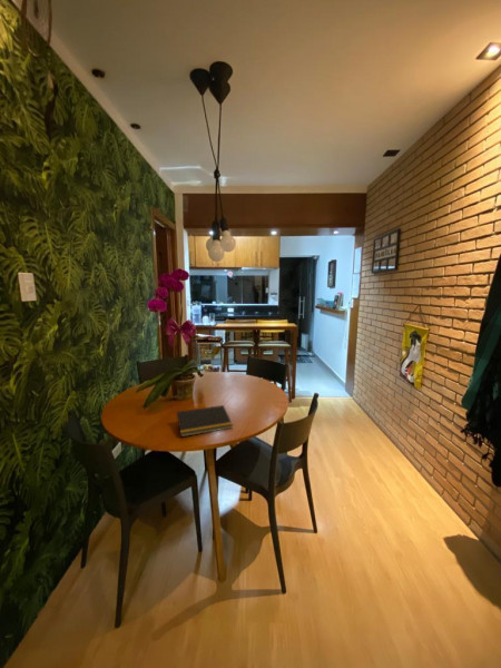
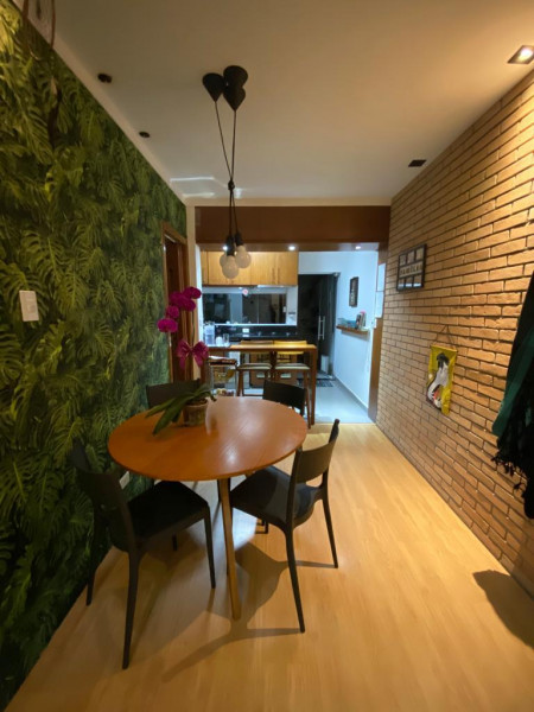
- notepad (204, 419)
